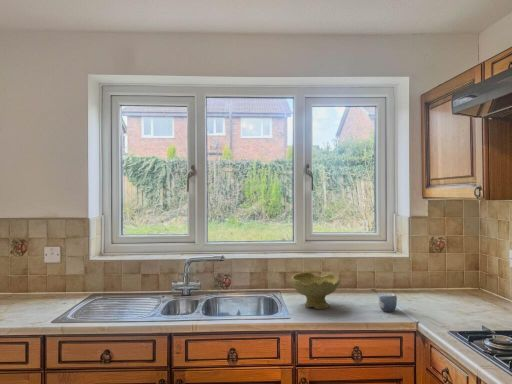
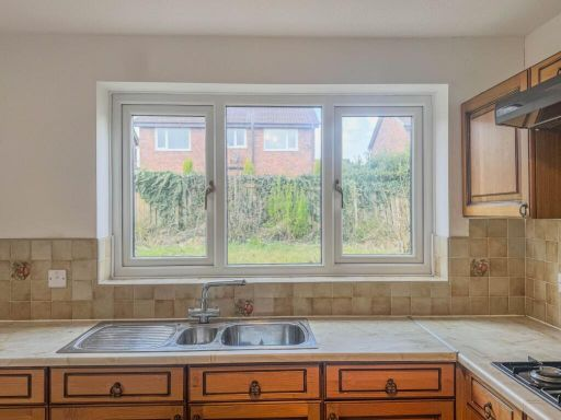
- mug (386, 301)
- bowl (315, 291)
